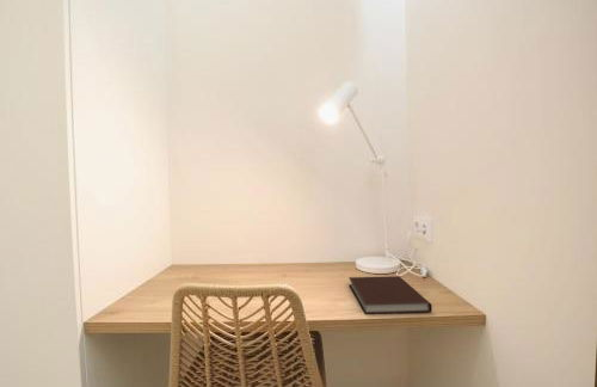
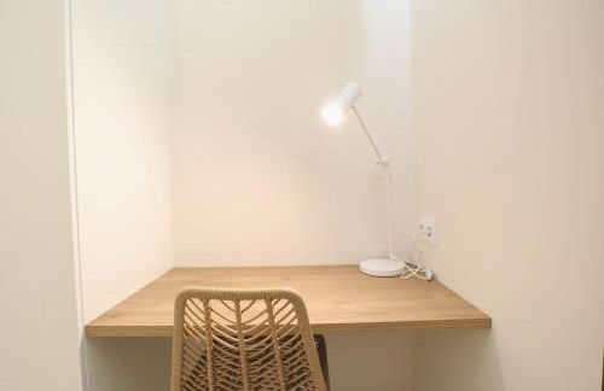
- notebook (384, 293)
